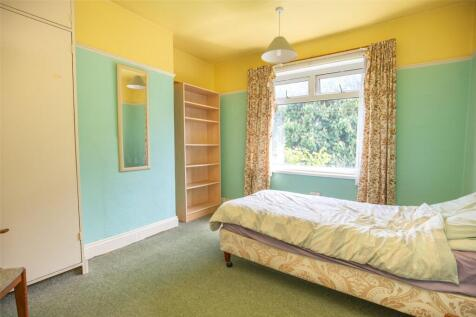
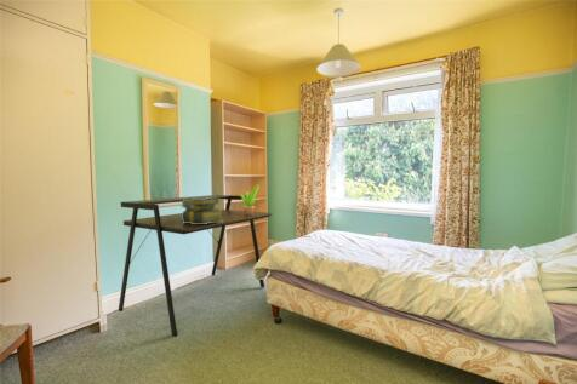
+ desk (216, 252)
+ stack of books (200, 210)
+ potted plant (247, 199)
